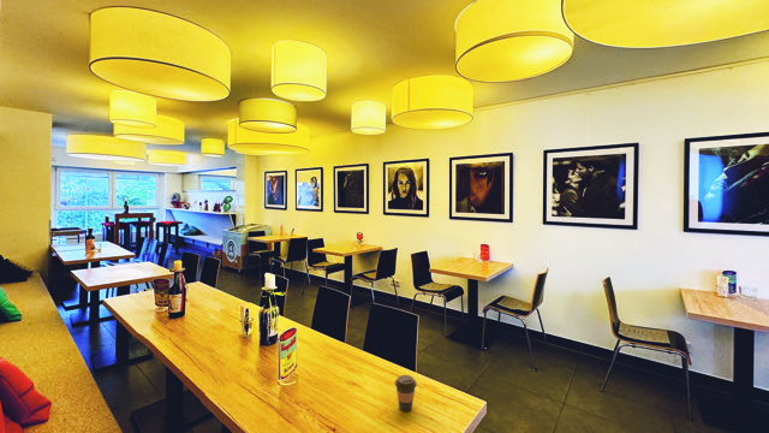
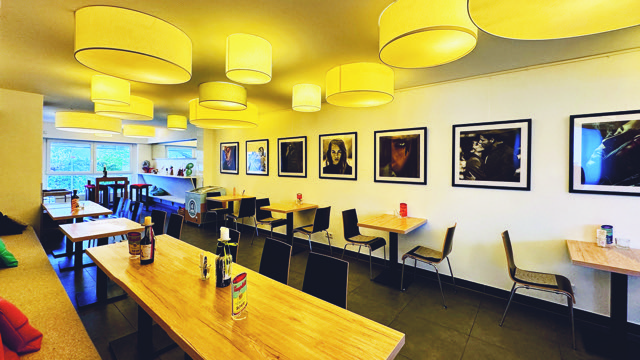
- coffee cup (405, 393)
